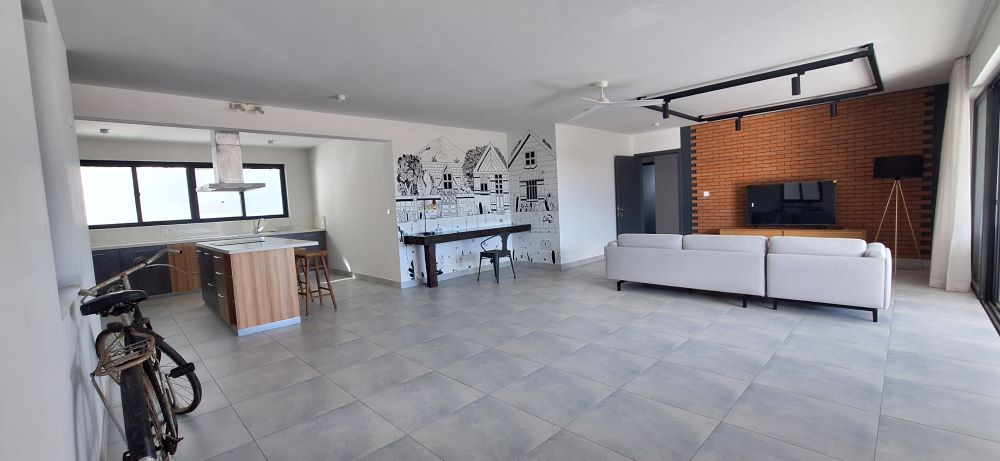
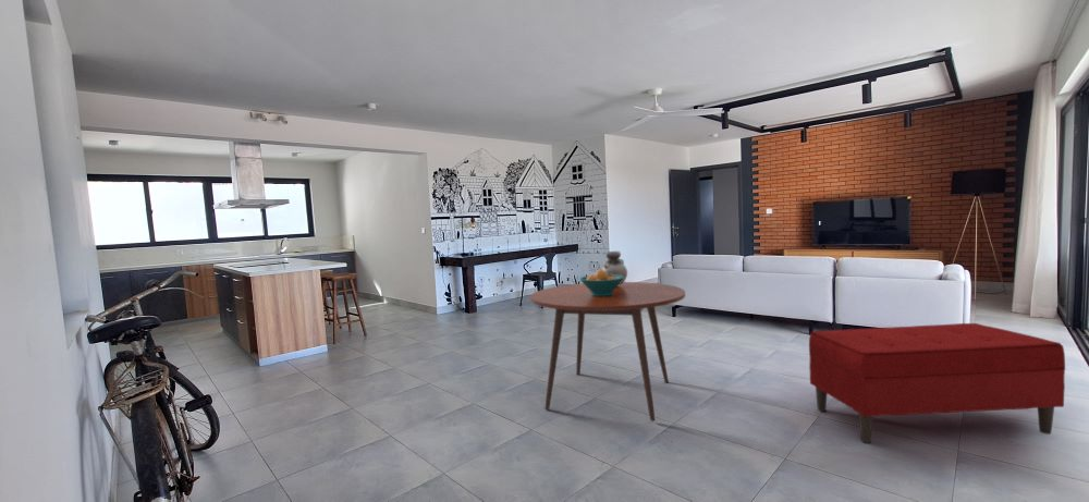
+ fruit bowl (601, 281)
+ bench (925, 379)
+ vase (614, 268)
+ dining table (582, 343)
